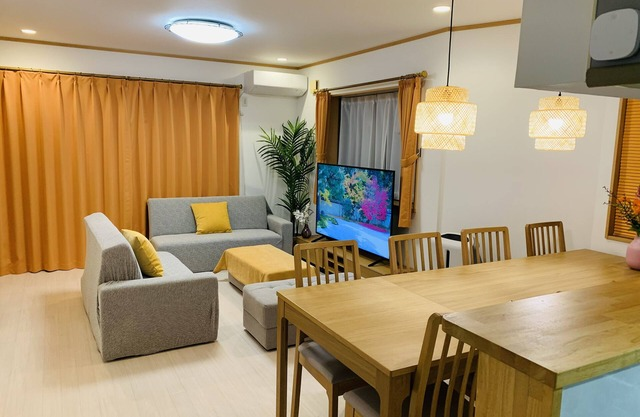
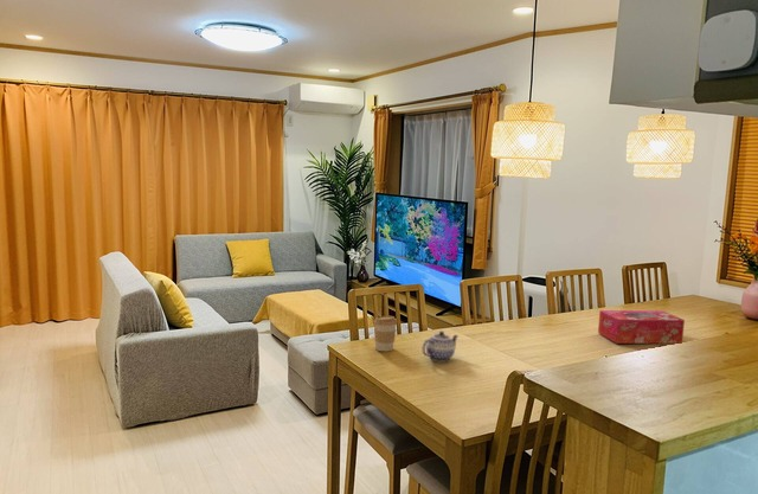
+ coffee cup (384, 332)
+ tissue box (640, 326)
+ teapot (441, 345)
